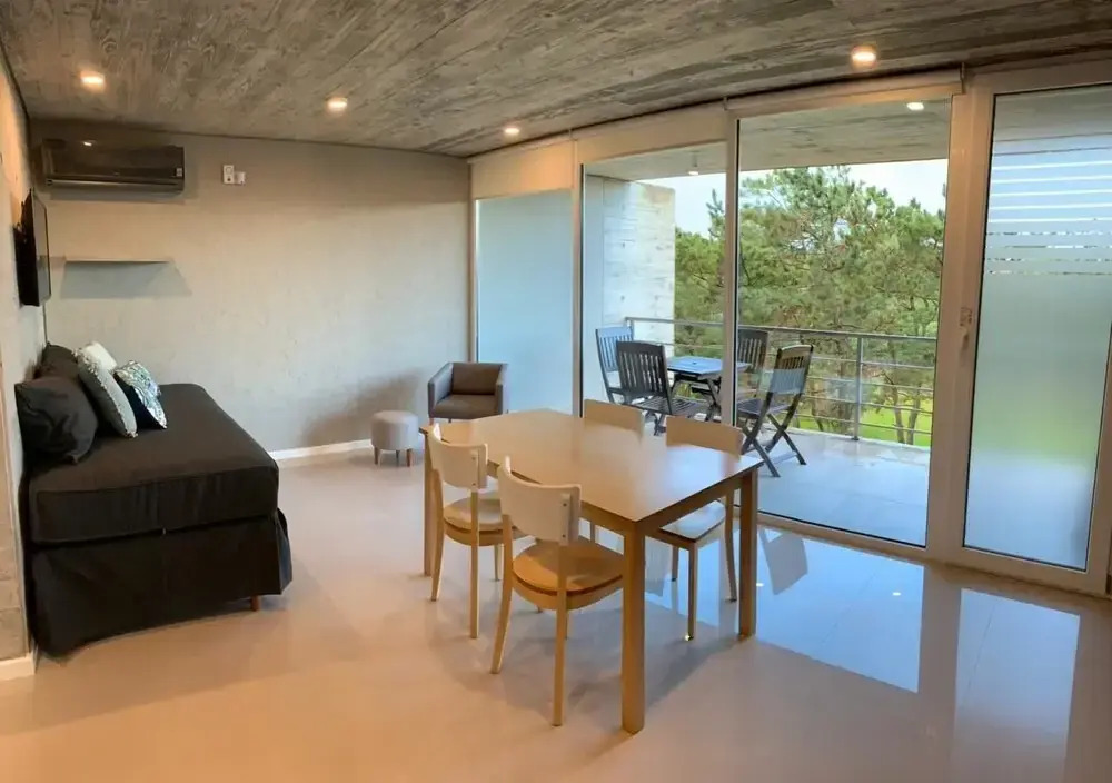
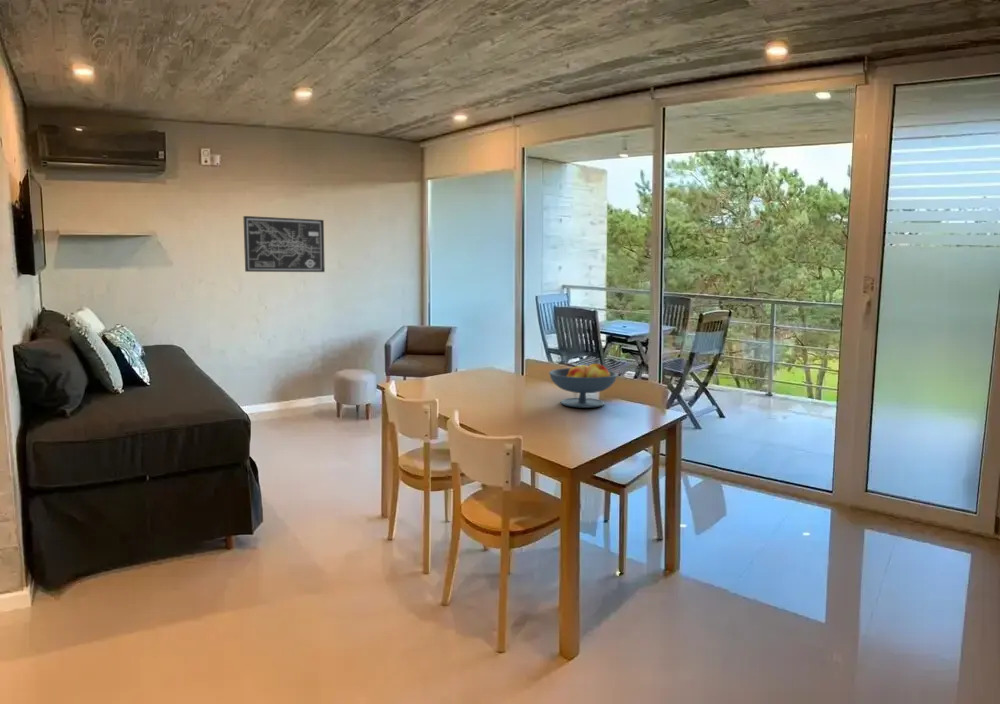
+ wall art (285, 245)
+ fruit bowl (582, 382)
